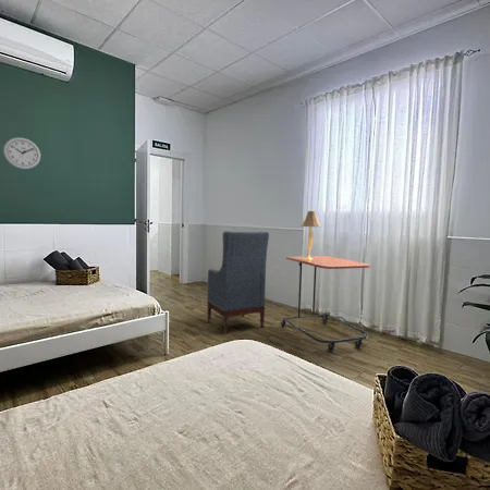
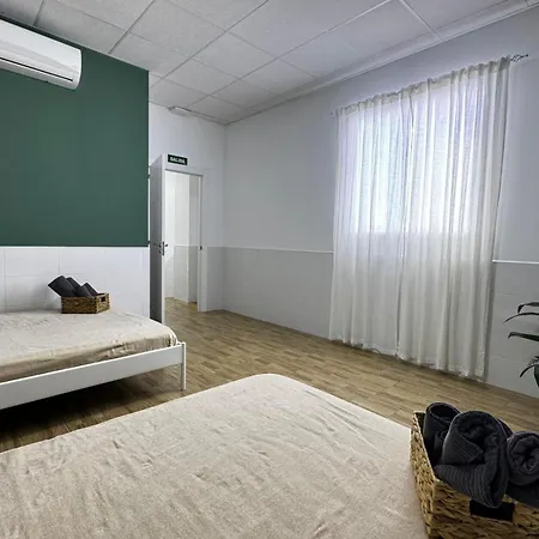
- side table (314, 298)
- armchair (236, 278)
- table lamp (310, 233)
- wall clock (22, 152)
